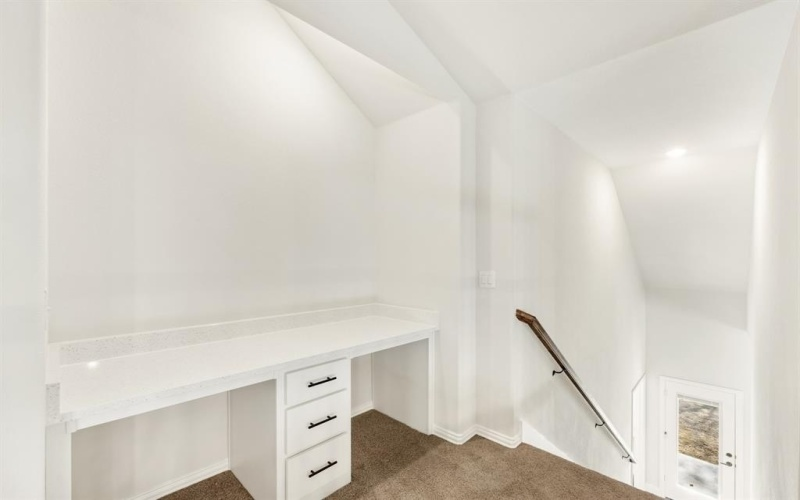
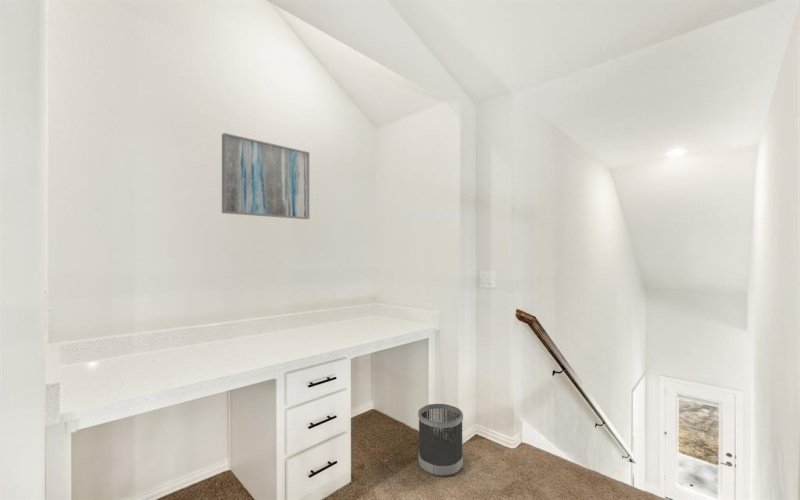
+ wastebasket (440, 438)
+ wall art (269, 180)
